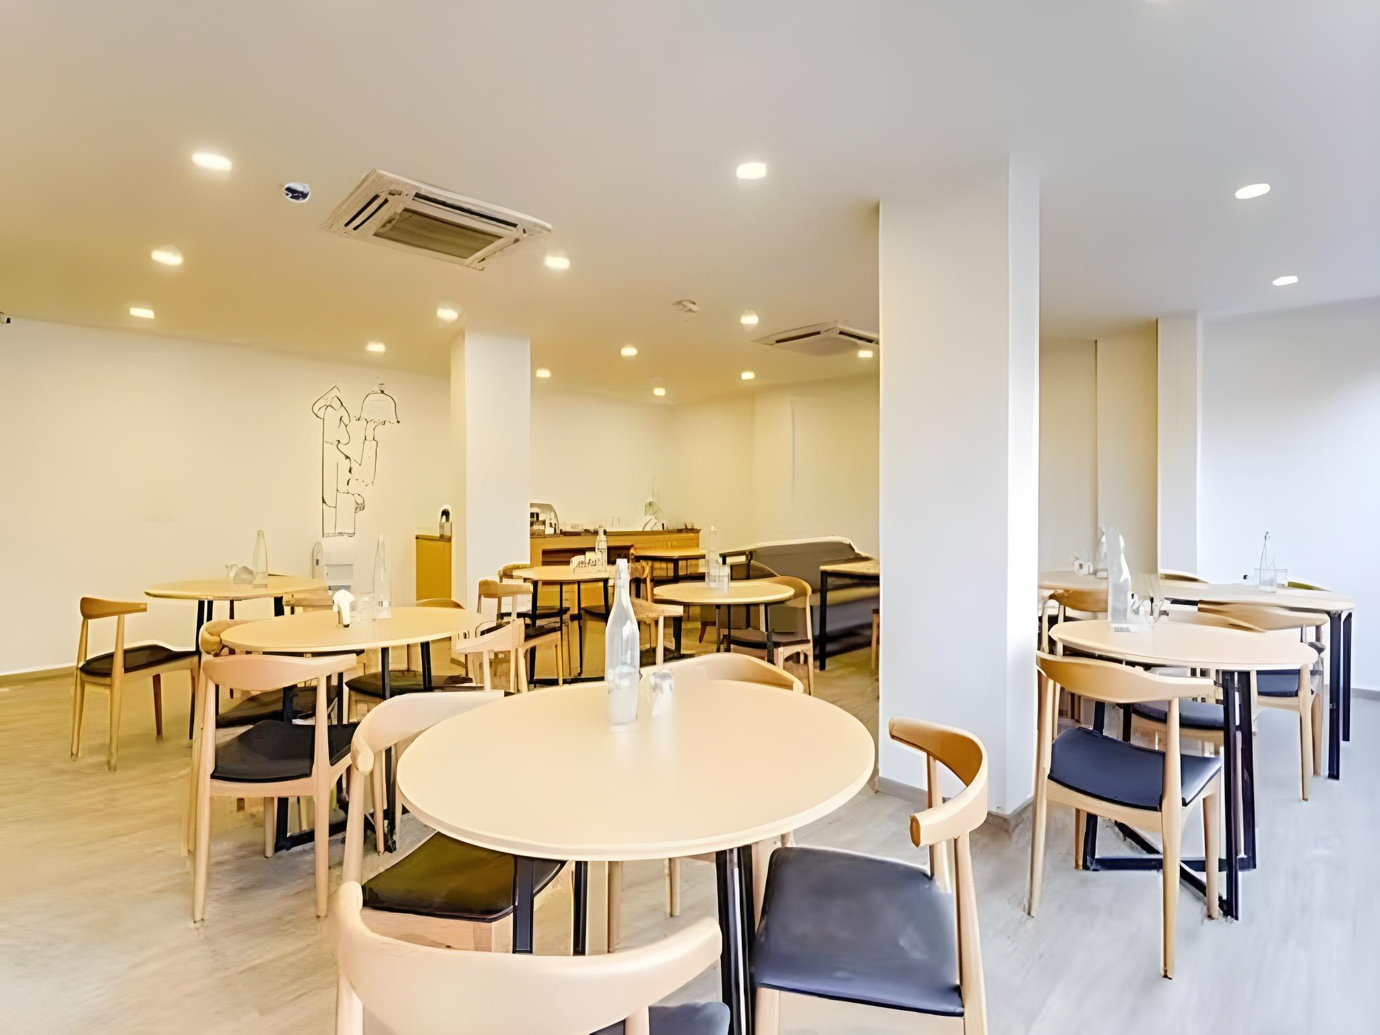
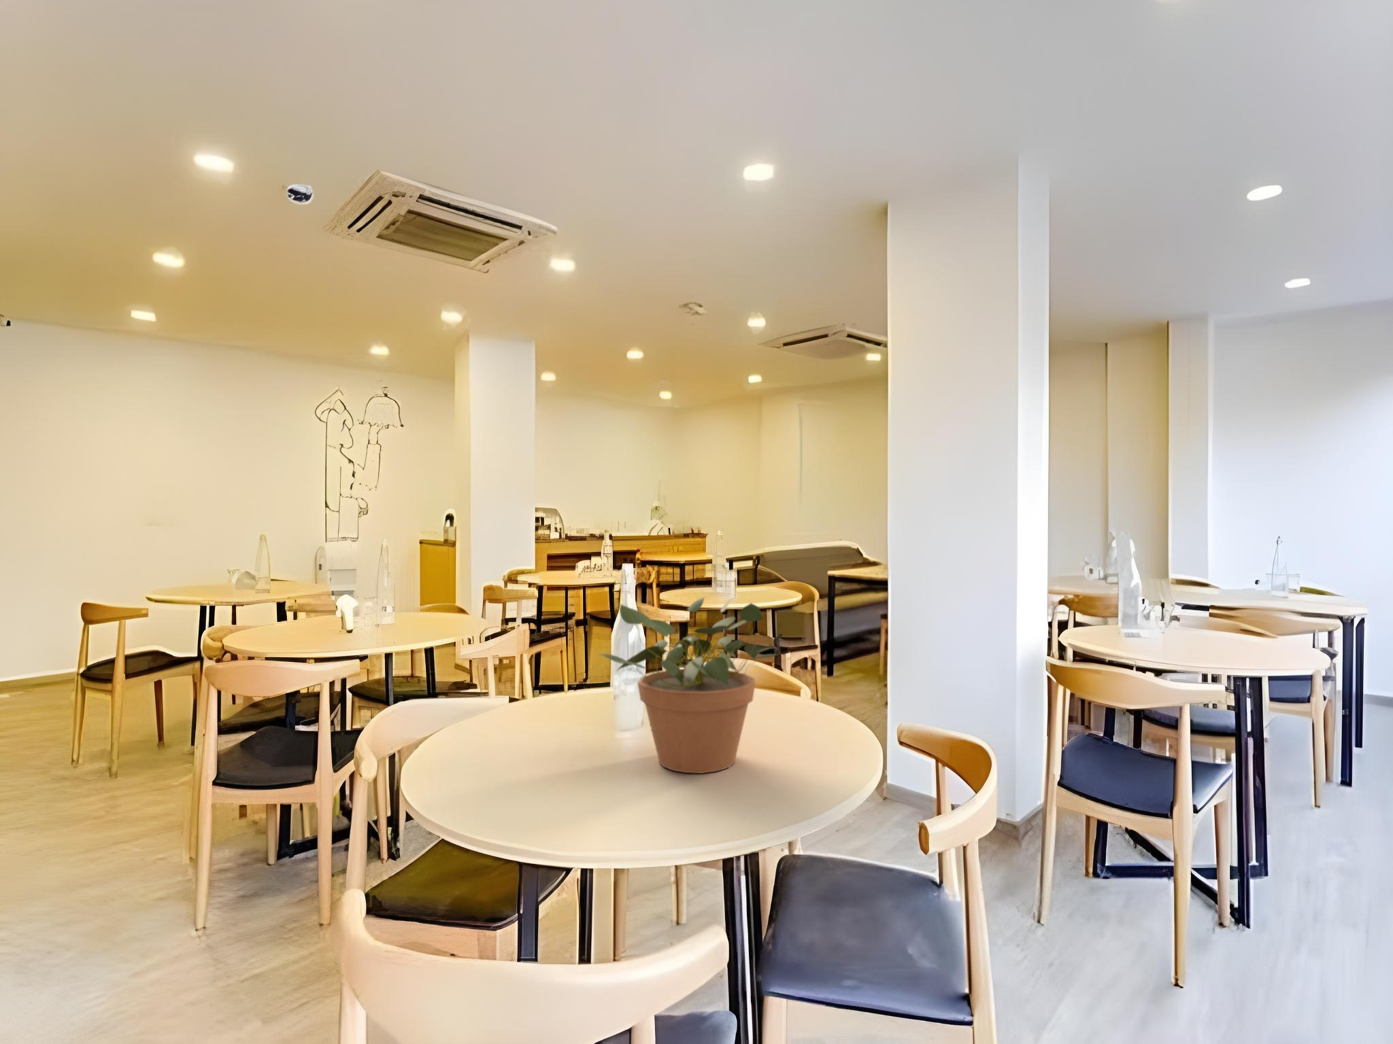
+ potted plant (688, 683)
